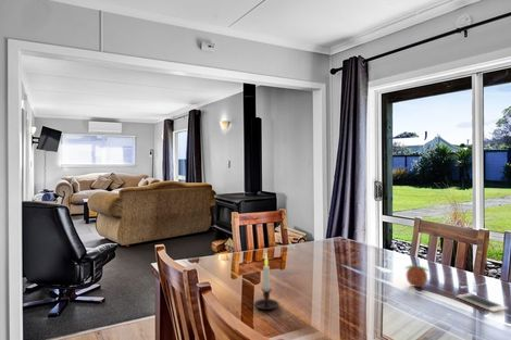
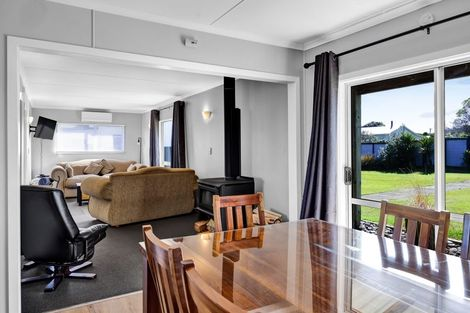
- candle (266, 278)
- fruit (416, 275)
- cell phone (481, 302)
